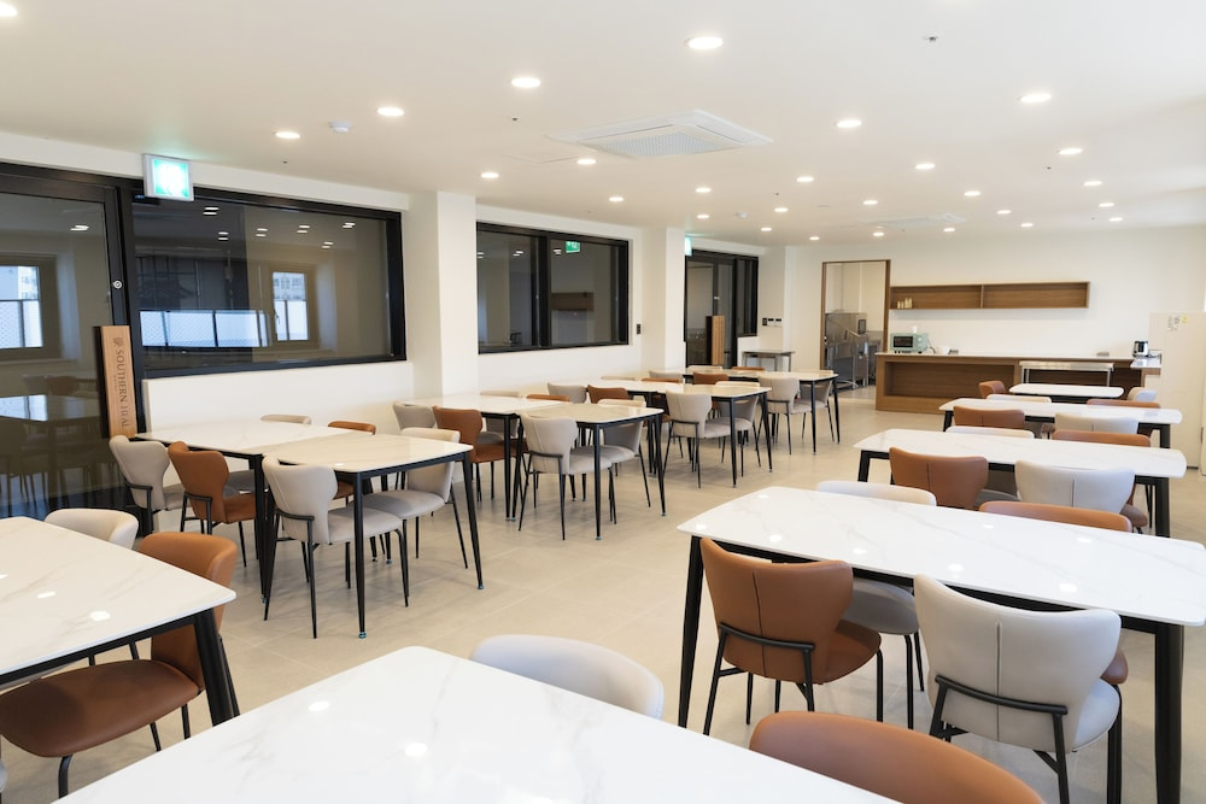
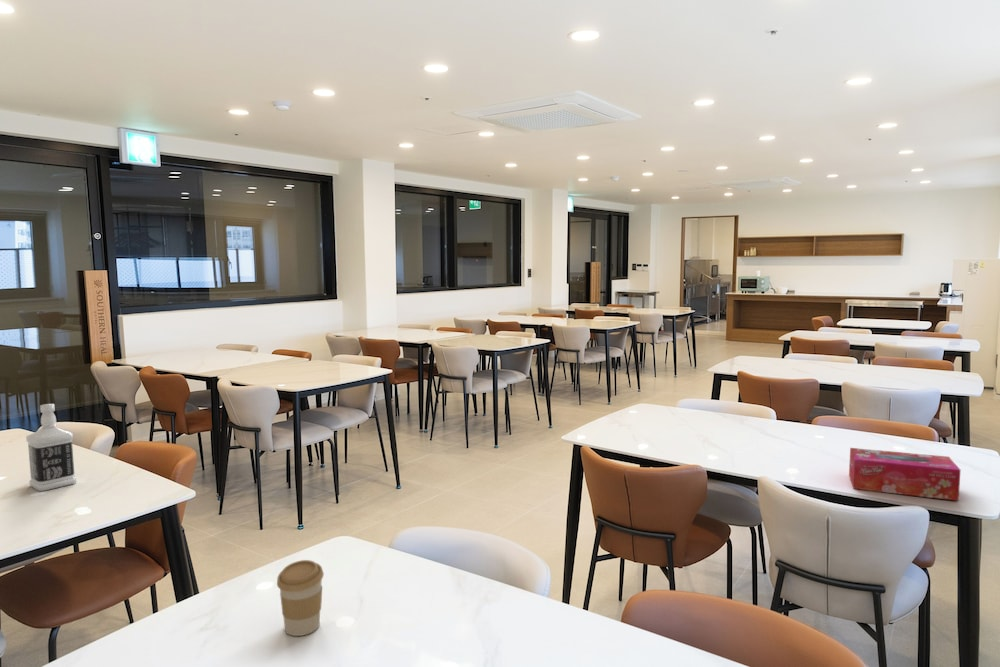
+ coffee cup (301, 597)
+ tissue box (901, 472)
+ bottle (50, 444)
